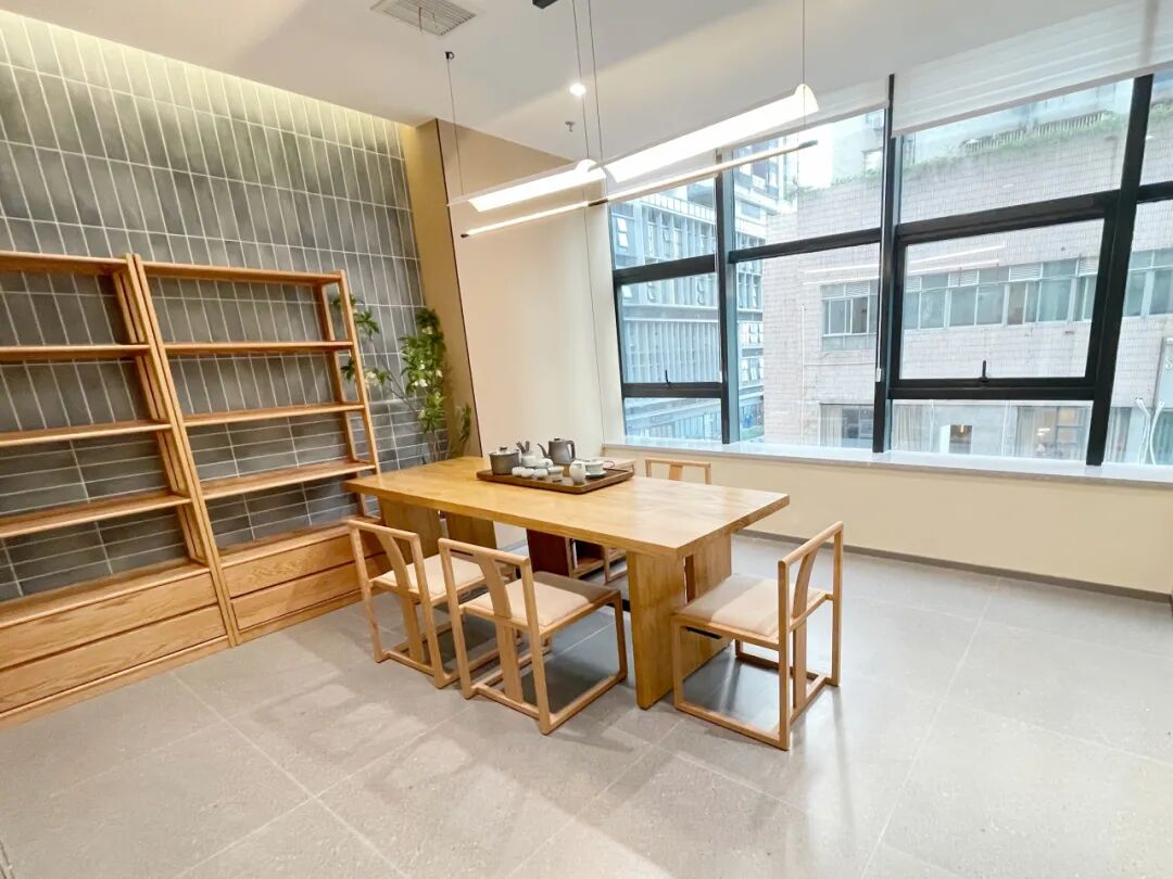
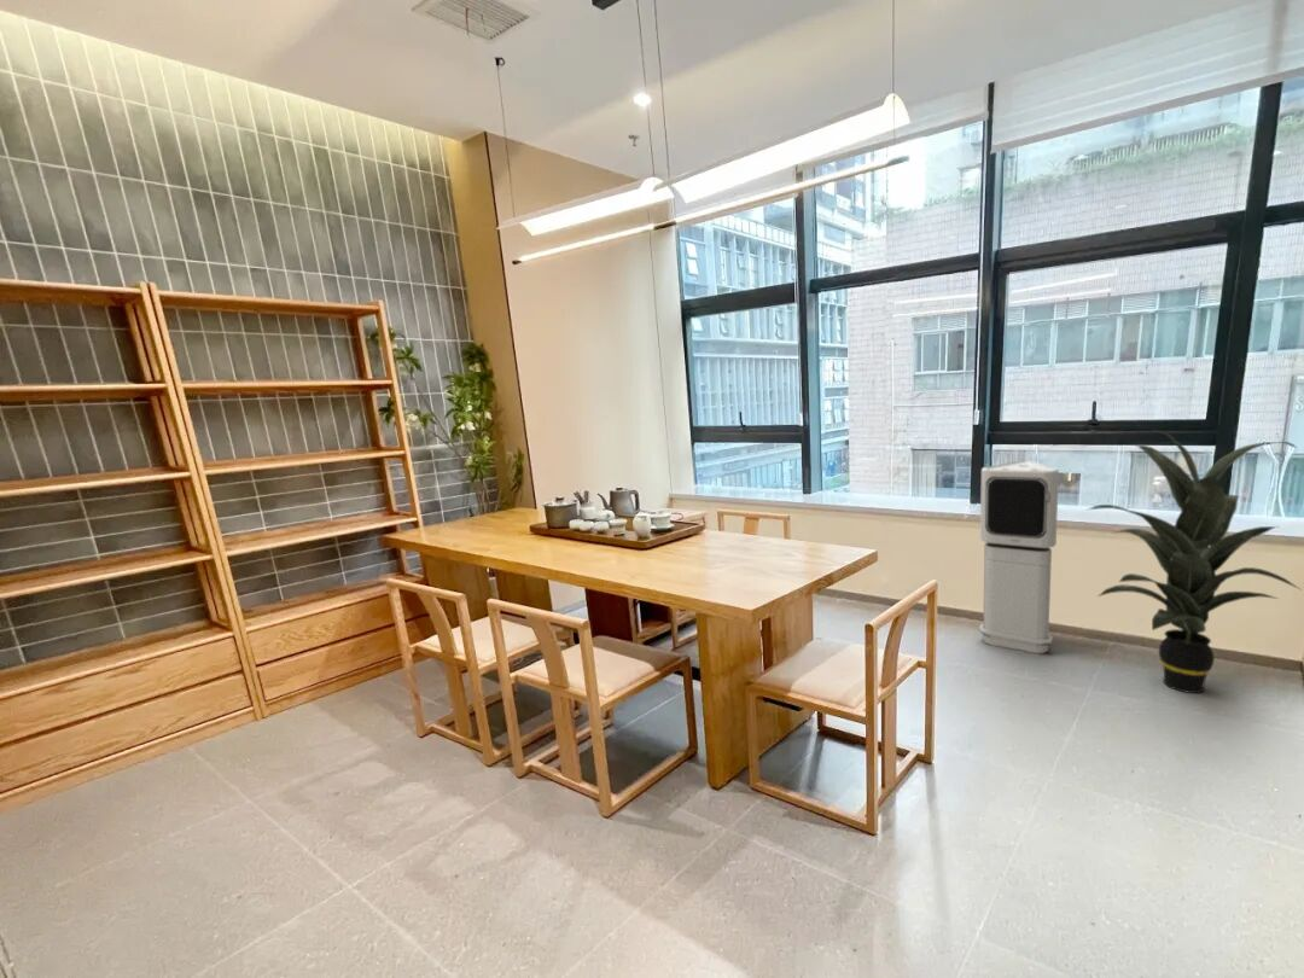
+ air purifier (1019, 553)
+ indoor plant (1180, 559)
